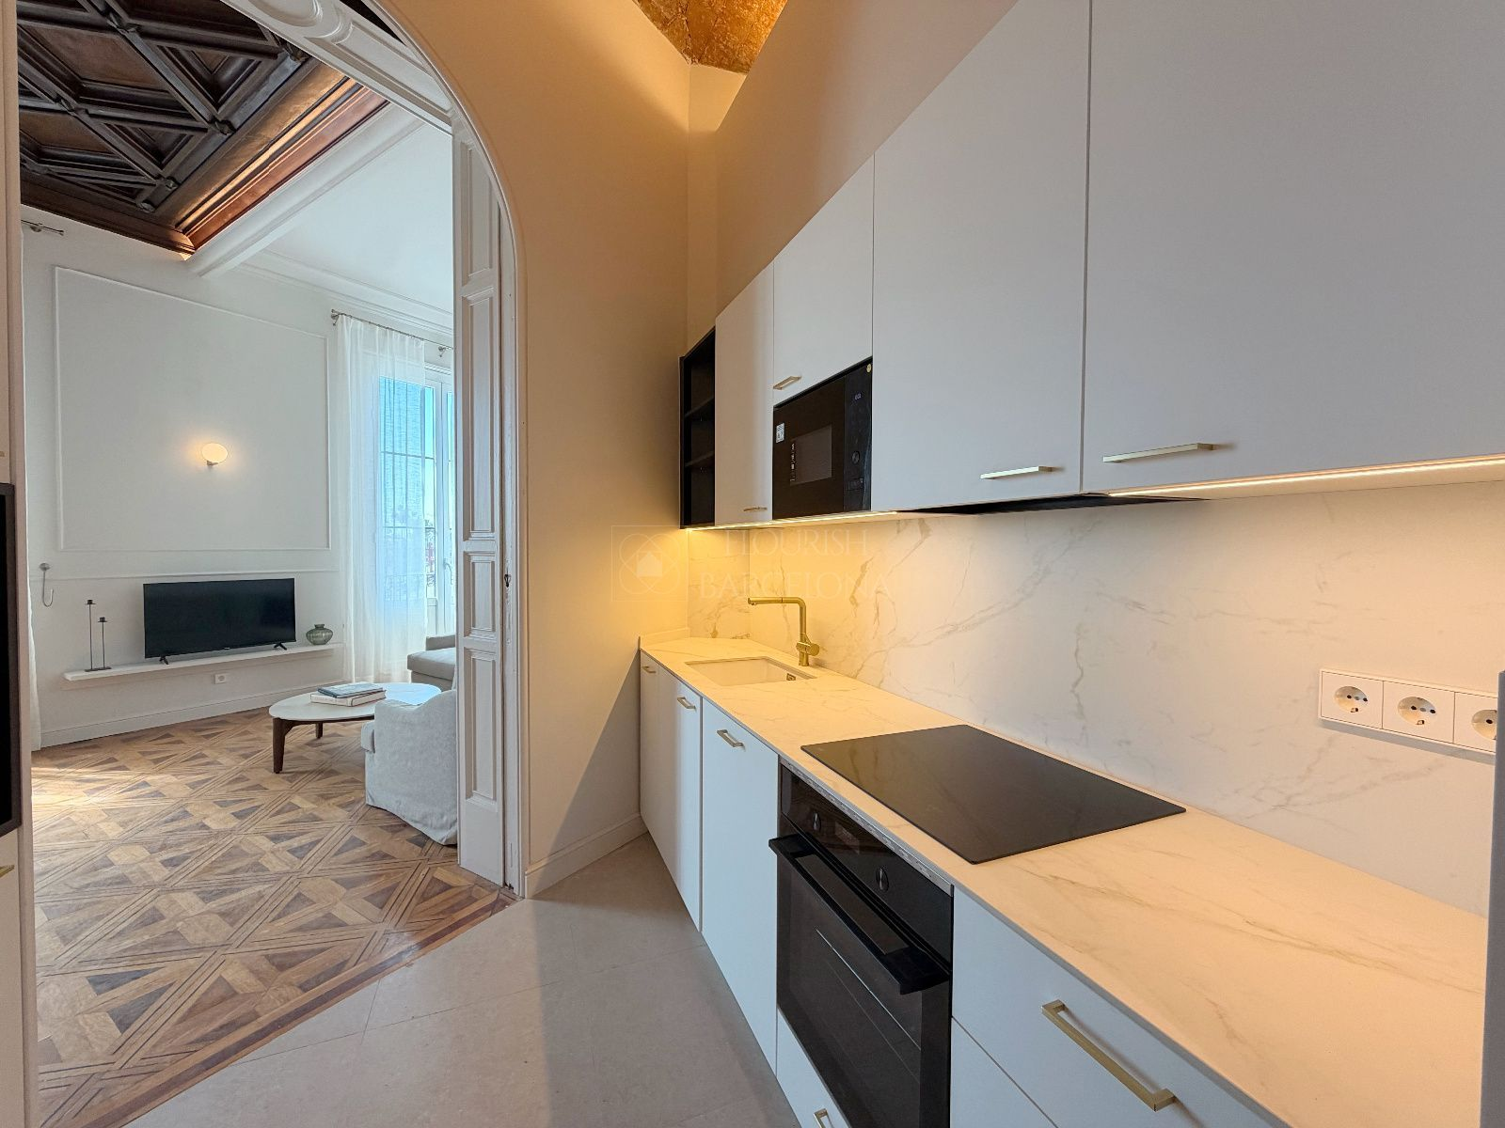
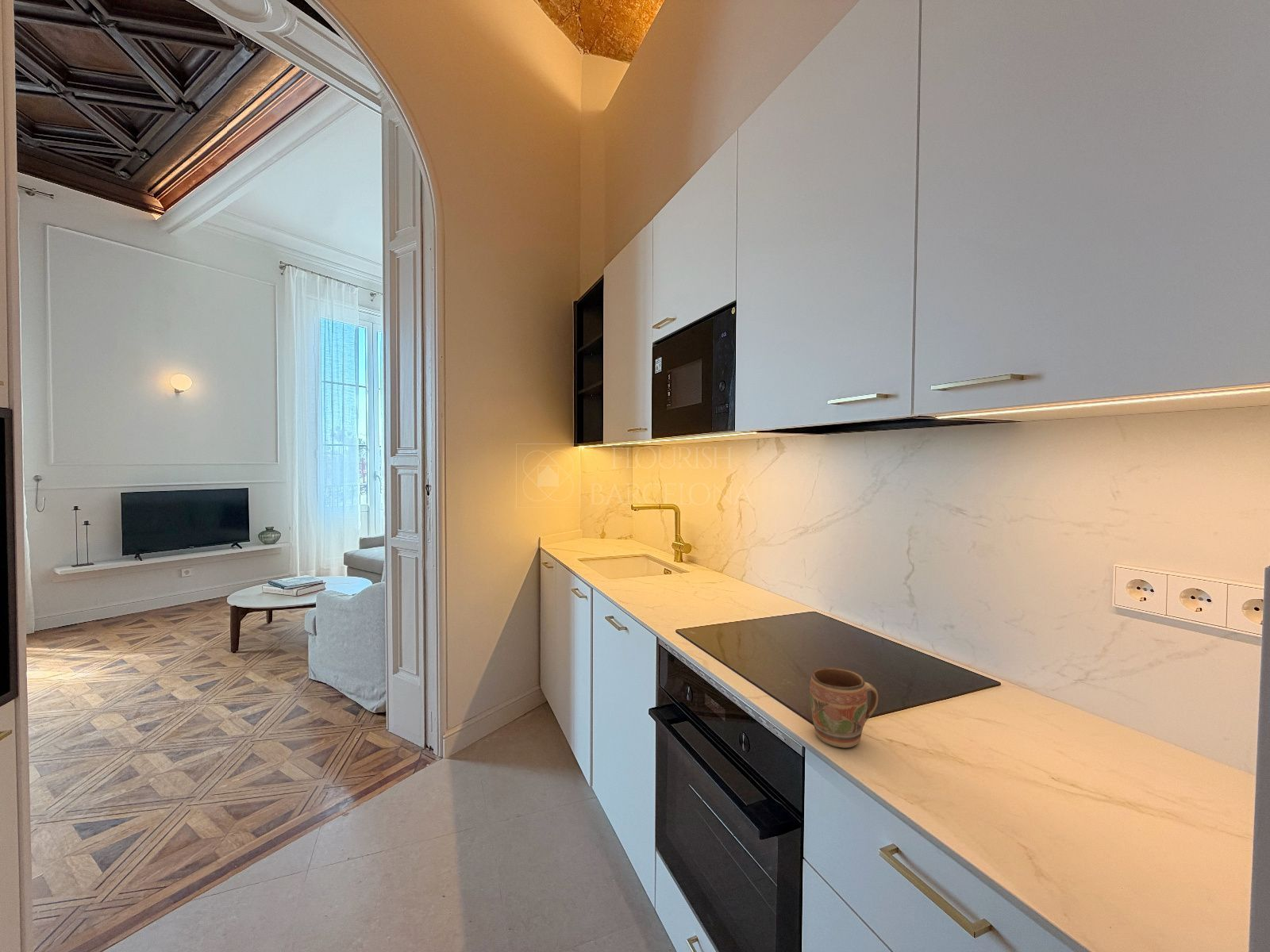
+ mug (842, 708)
